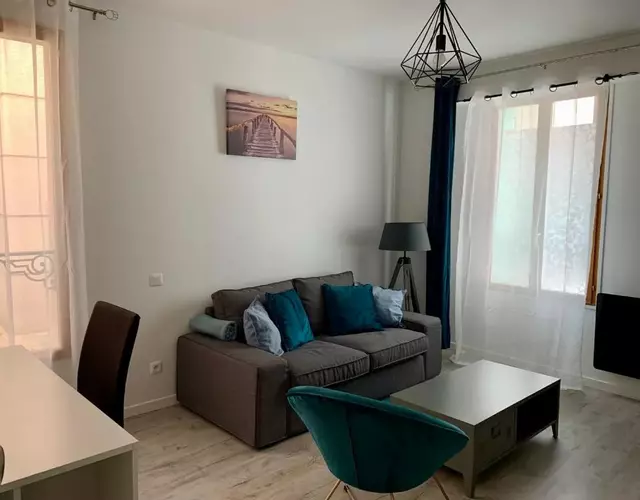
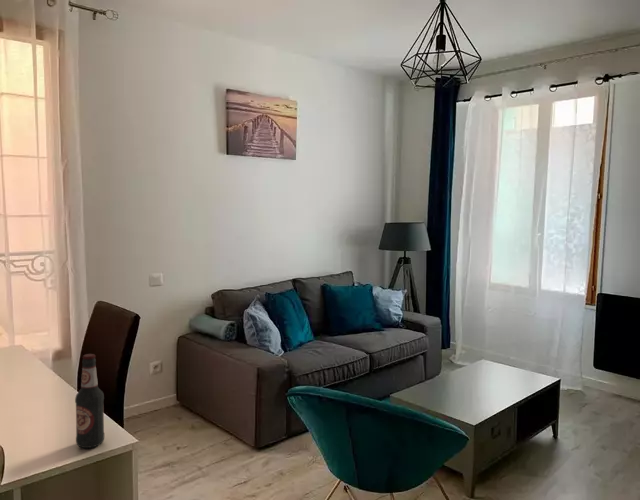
+ bottle (89, 399)
